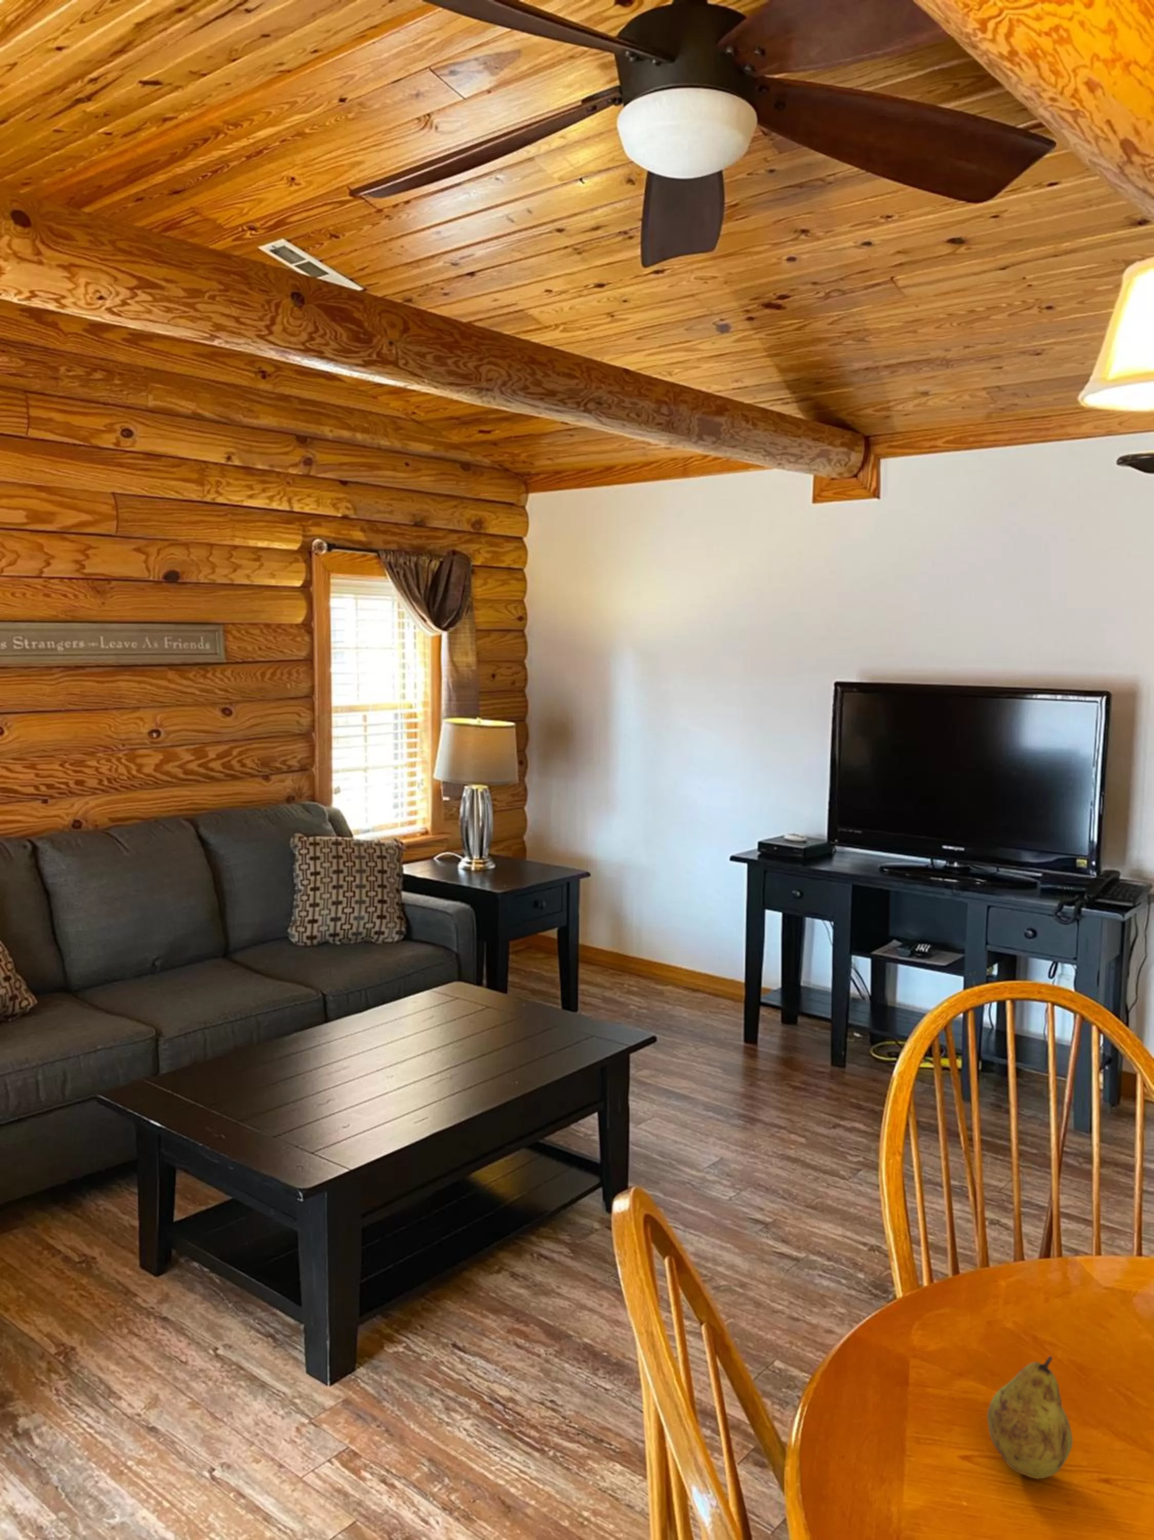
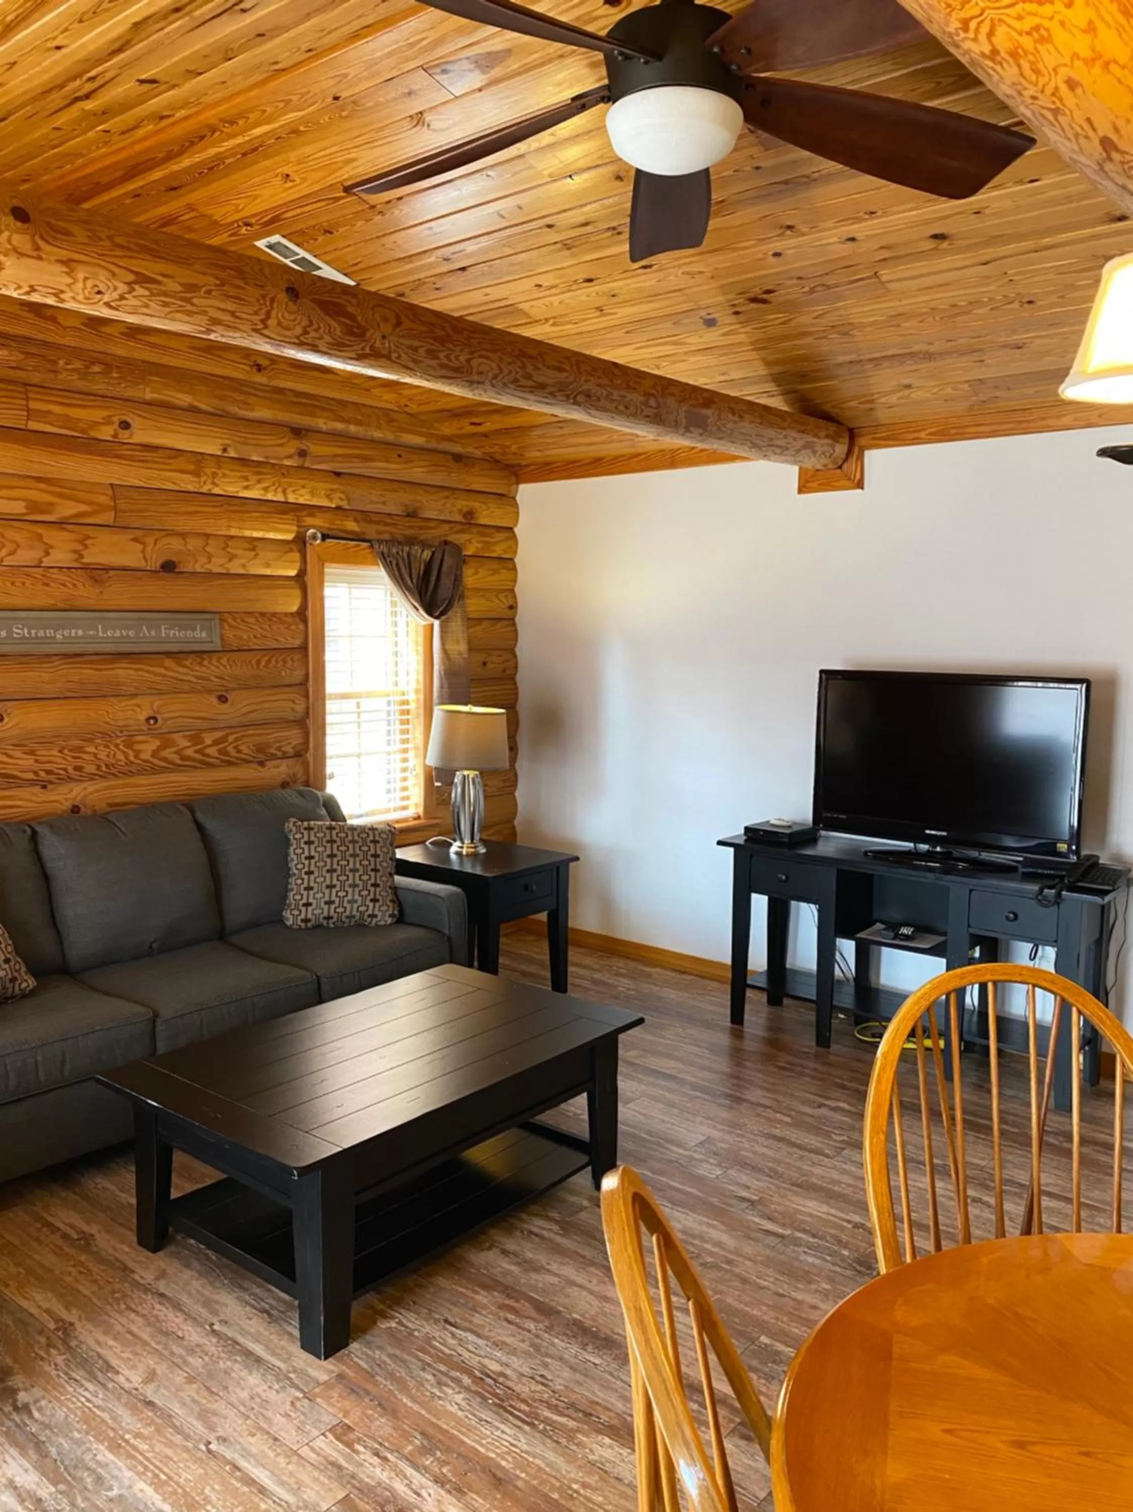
- fruit (1029, 1411)
